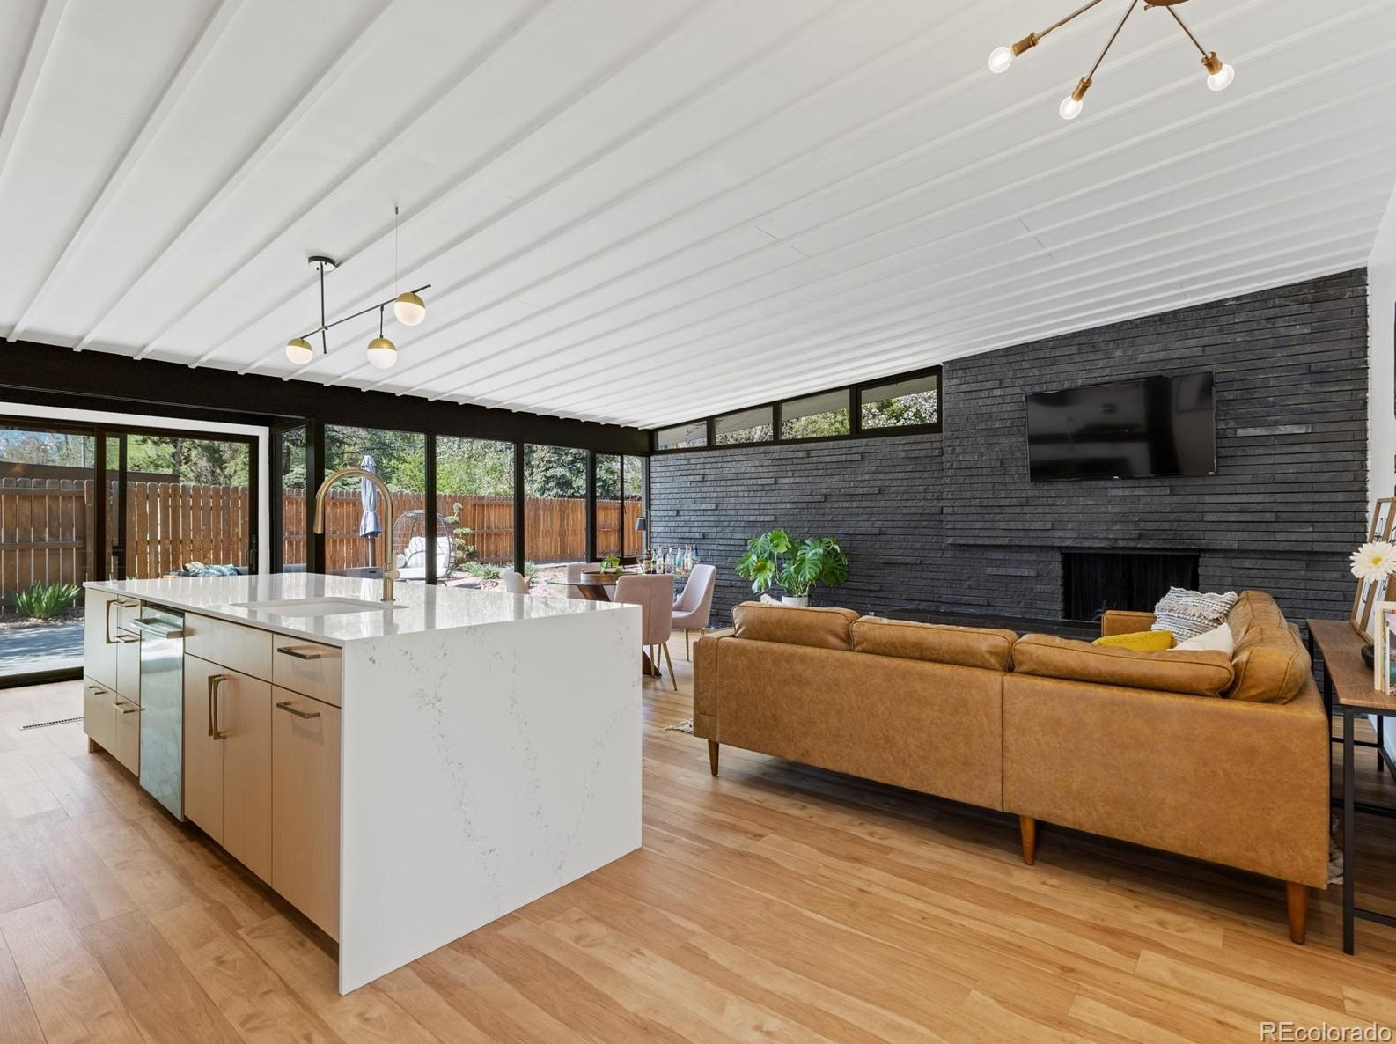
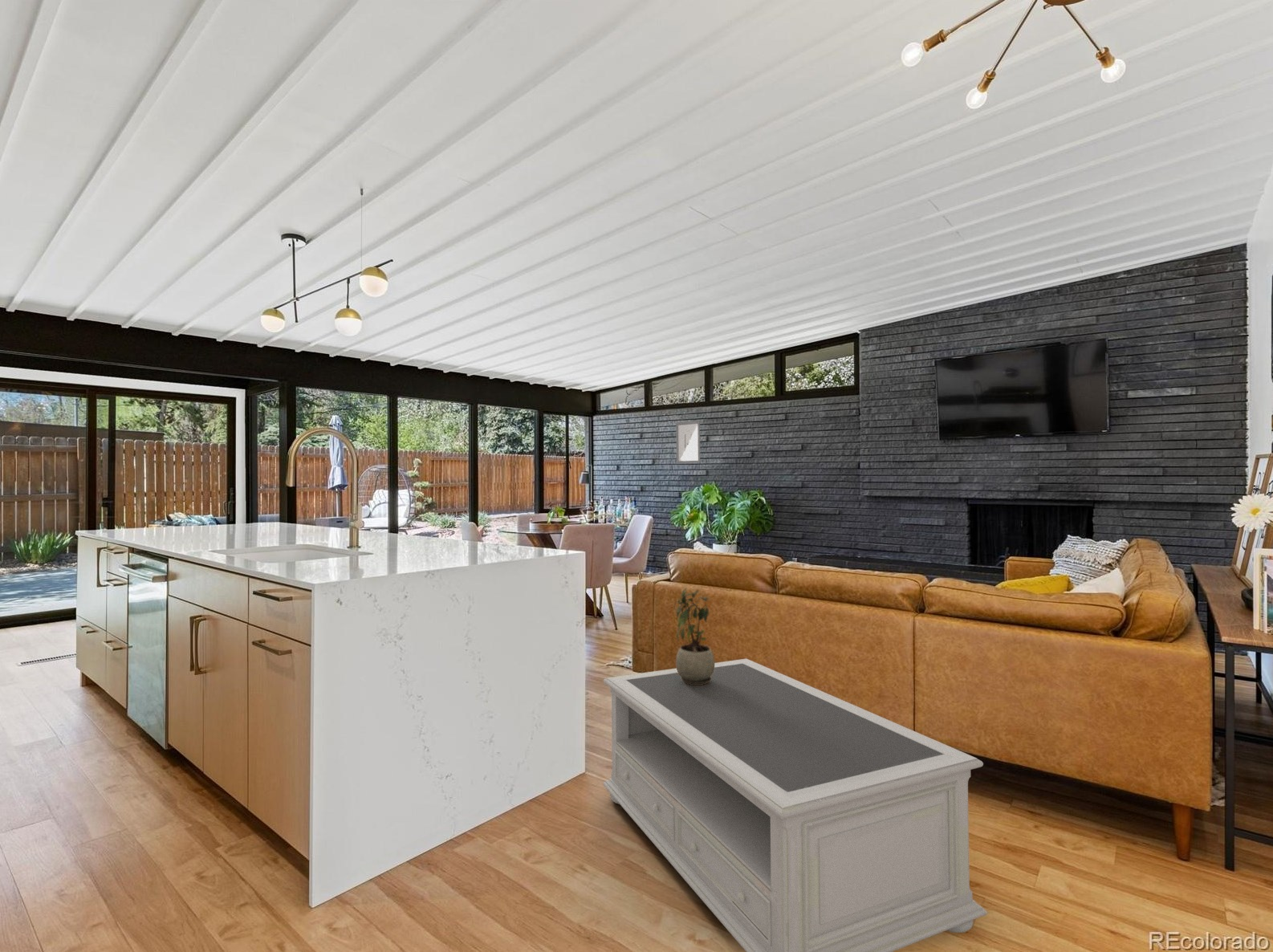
+ coffee table (759, 780)
+ potted plant (692, 636)
+ wall art (688, 442)
